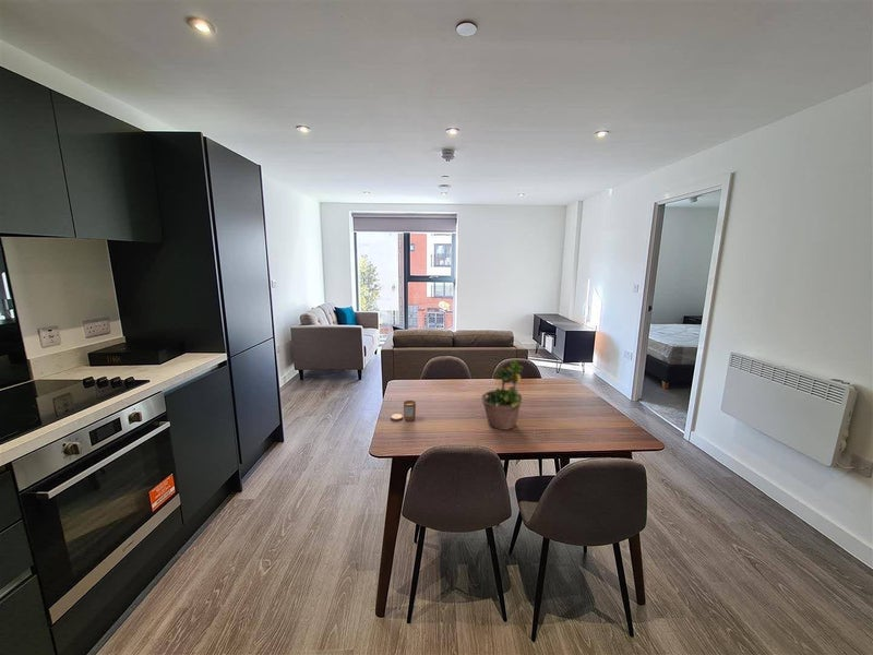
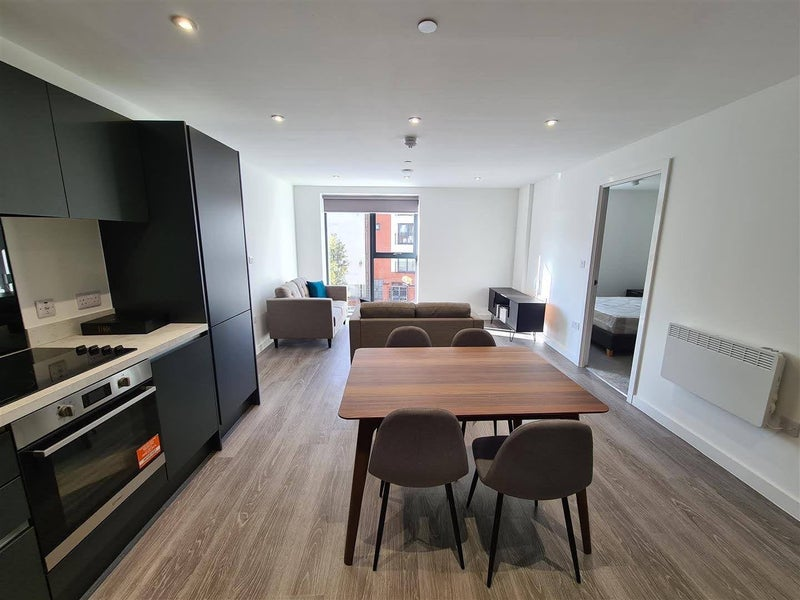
- candle (404, 409)
- potted plant (502, 388)
